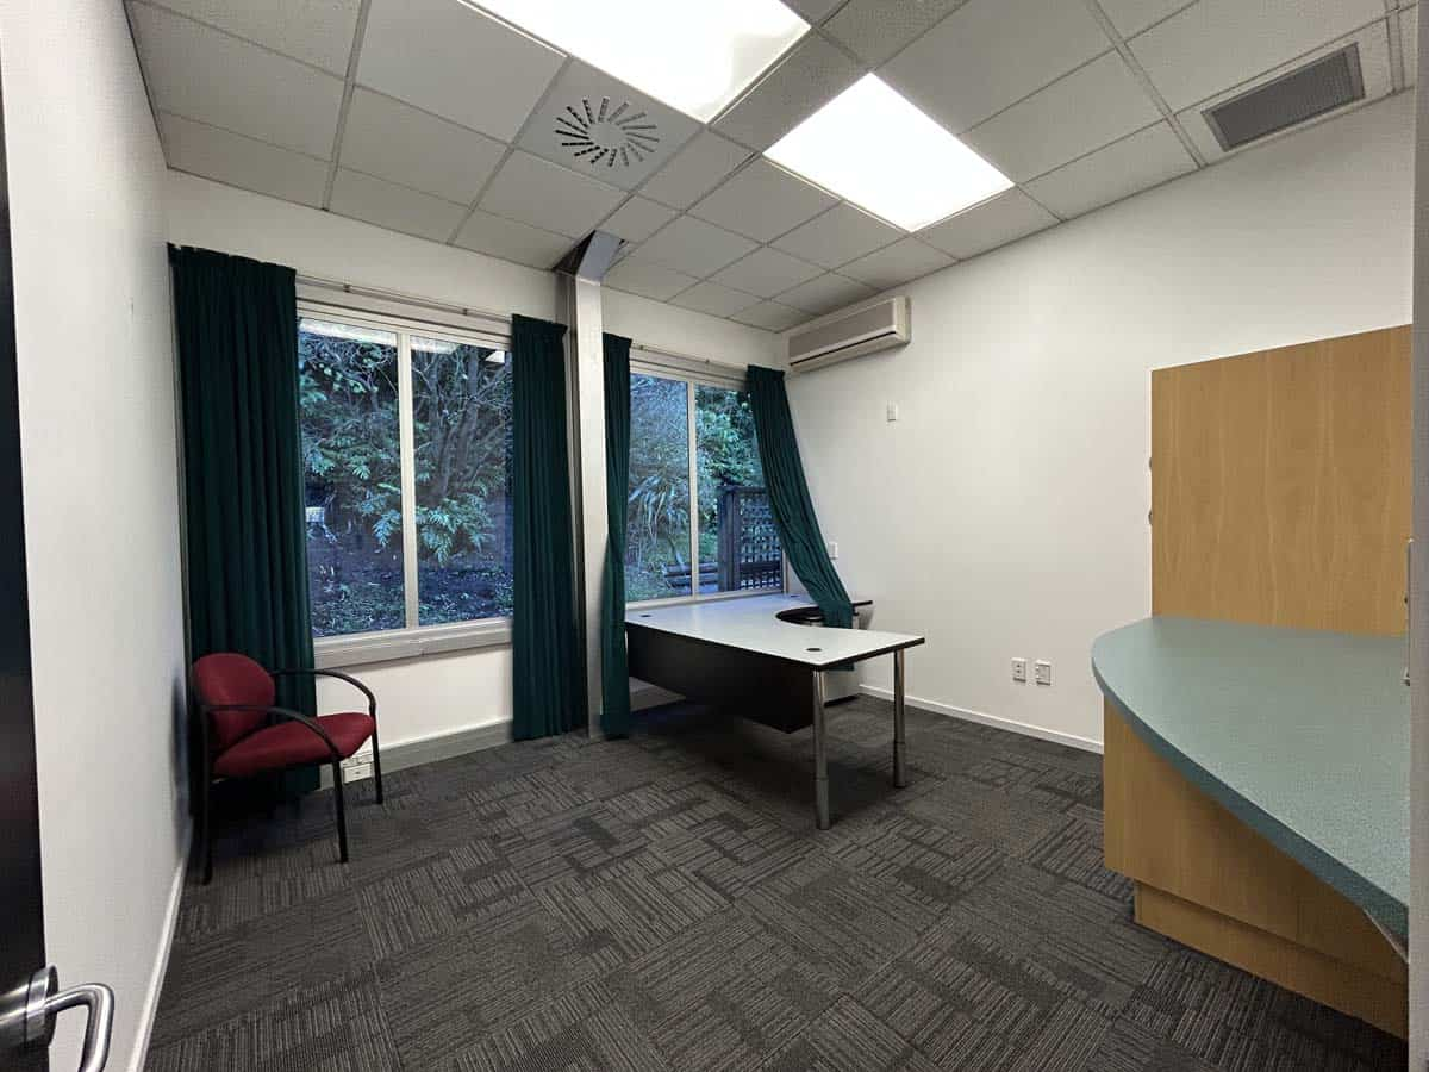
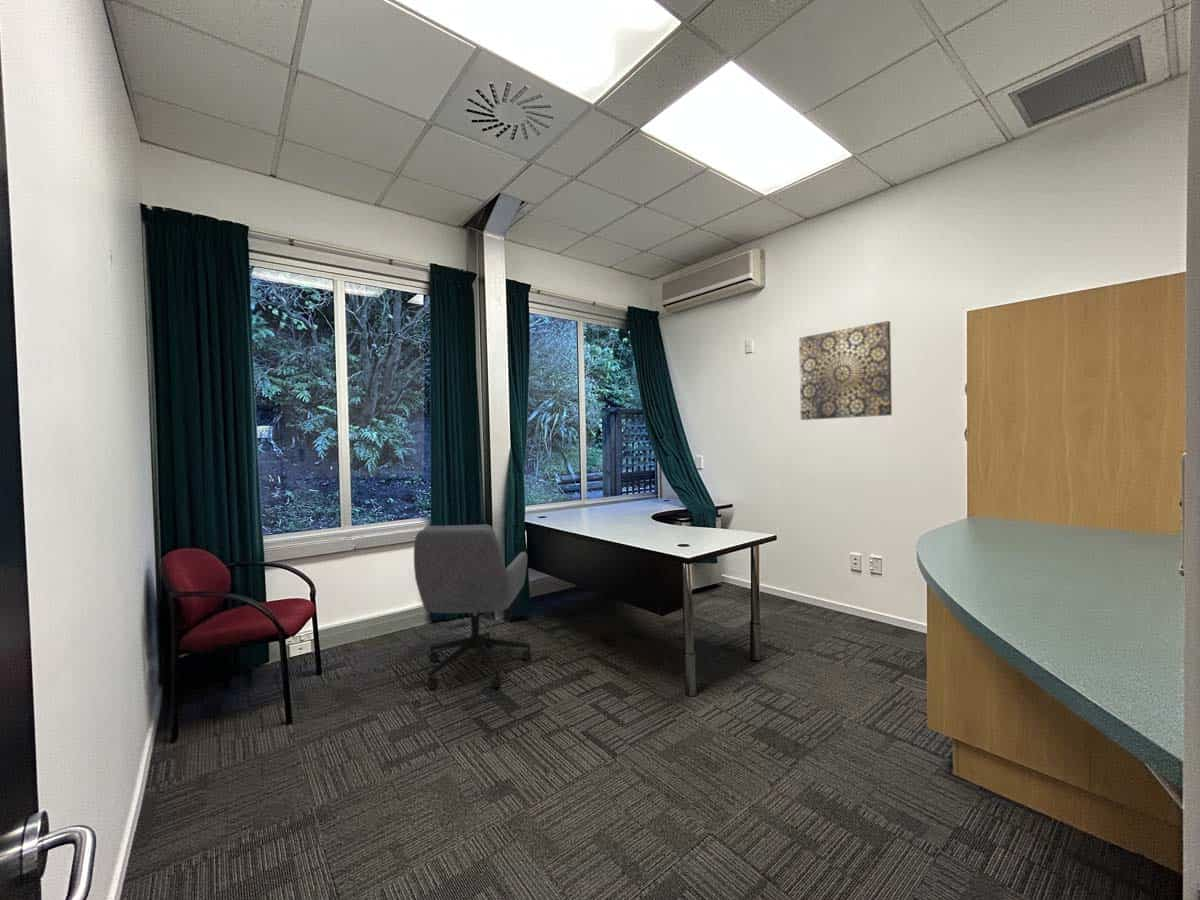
+ wall art (842, 374)
+ office chair (473, 593)
